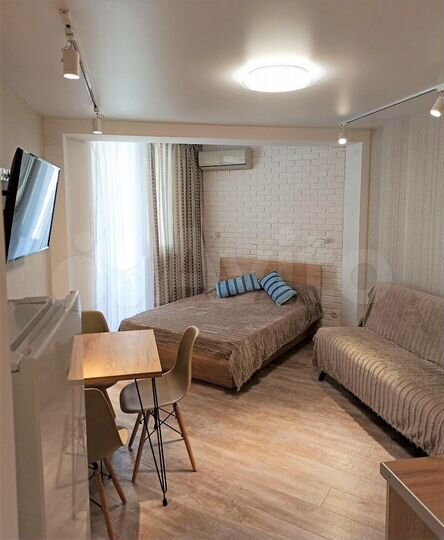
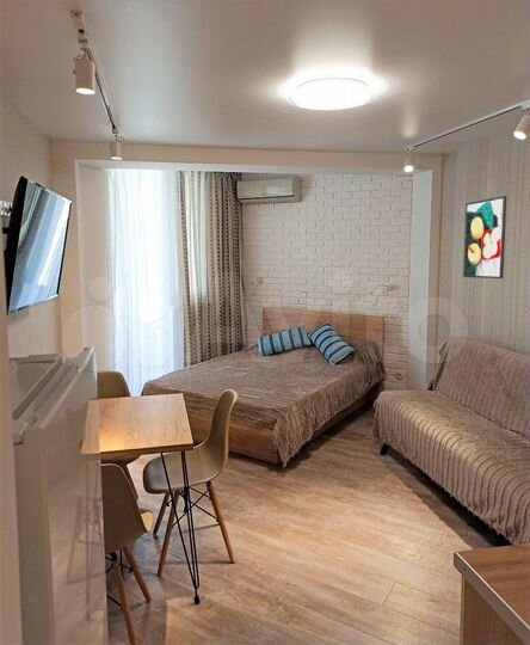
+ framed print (483, 239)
